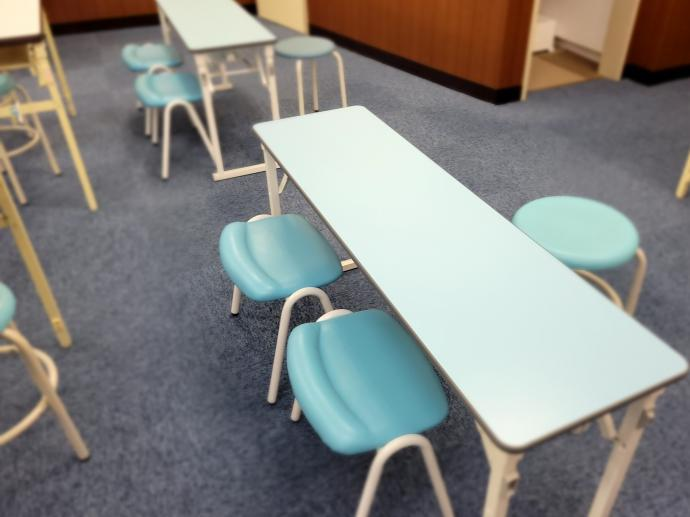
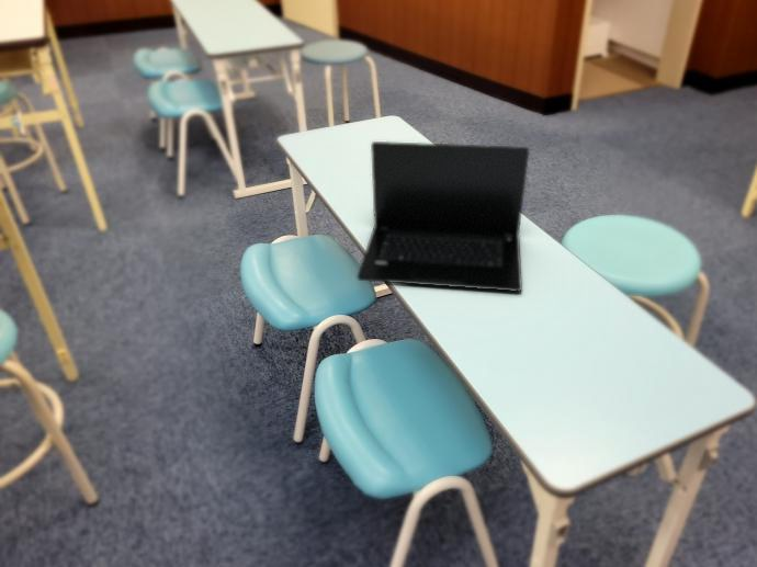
+ laptop (443, 214)
